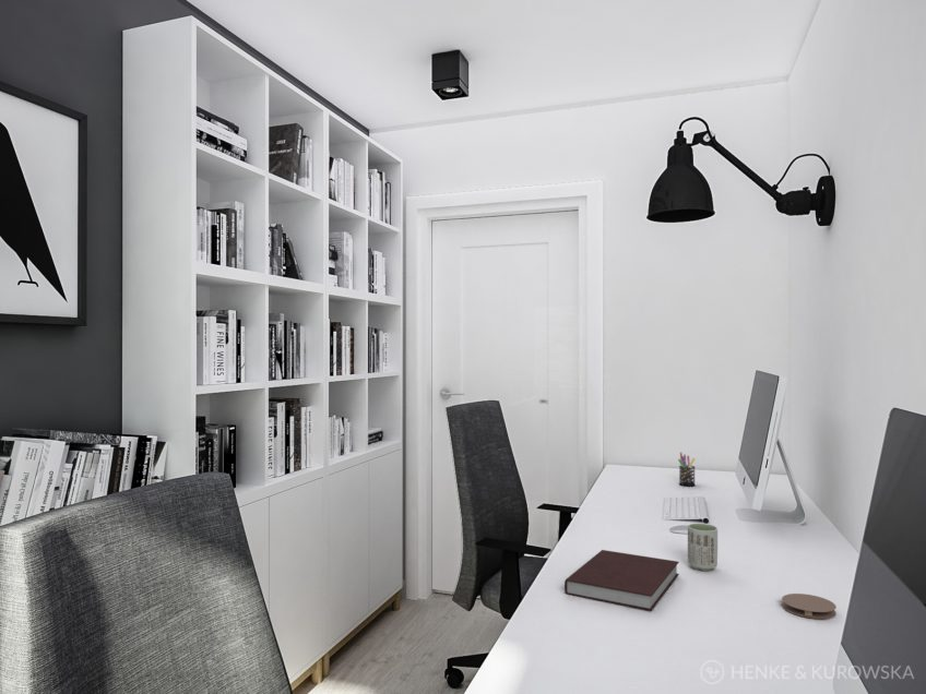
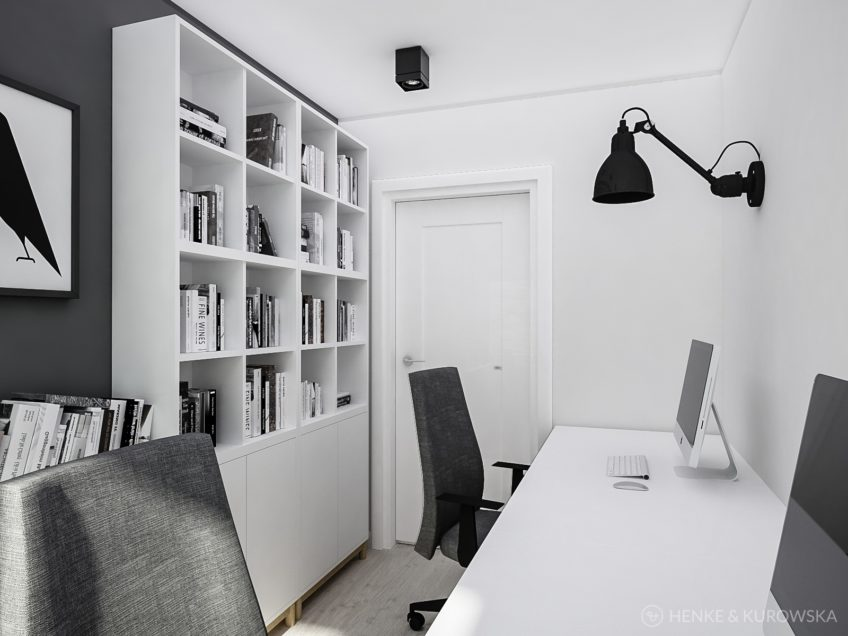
- cup (702, 547)
- coaster (808, 606)
- pen holder (685, 468)
- notebook (624, 576)
